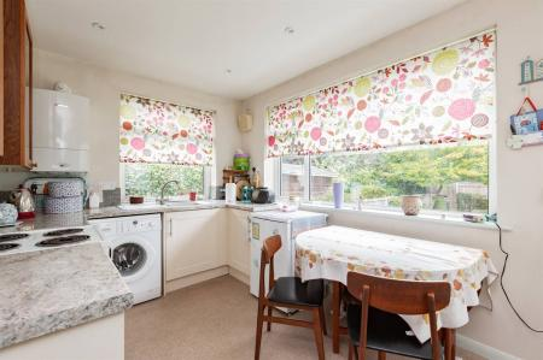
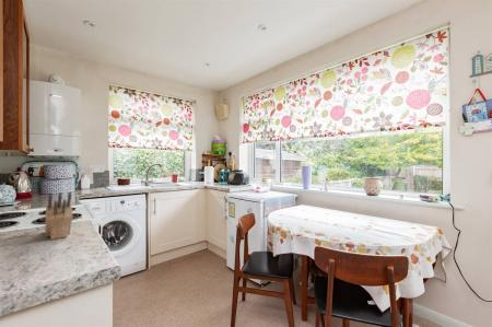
+ knife block (58, 212)
